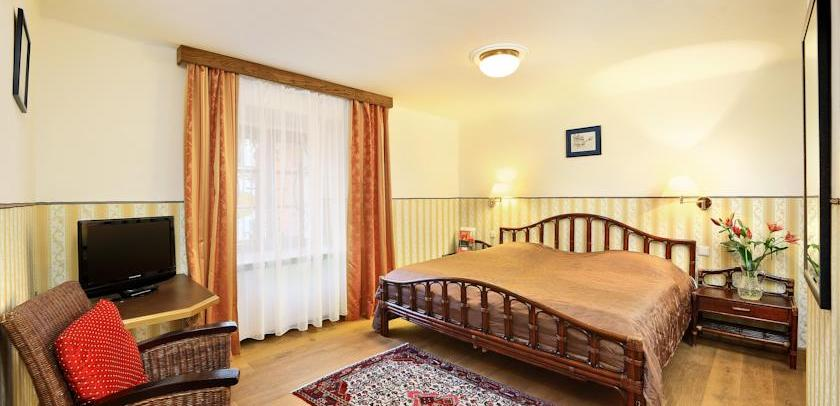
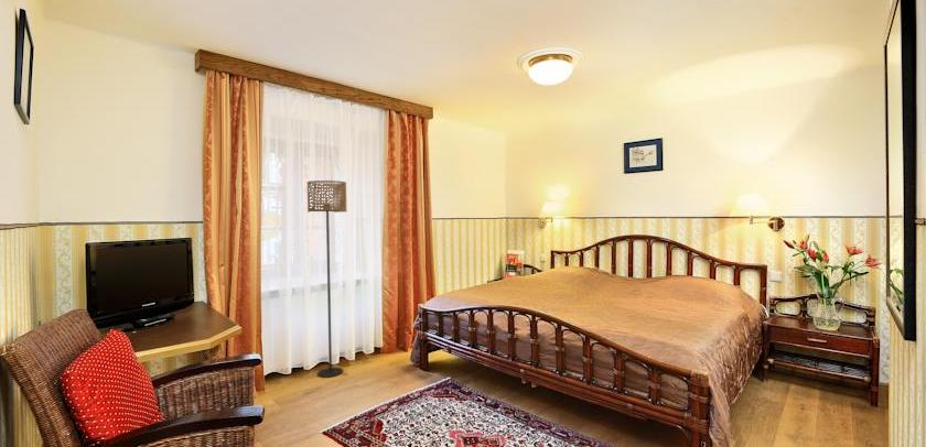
+ floor lamp (329, 277)
